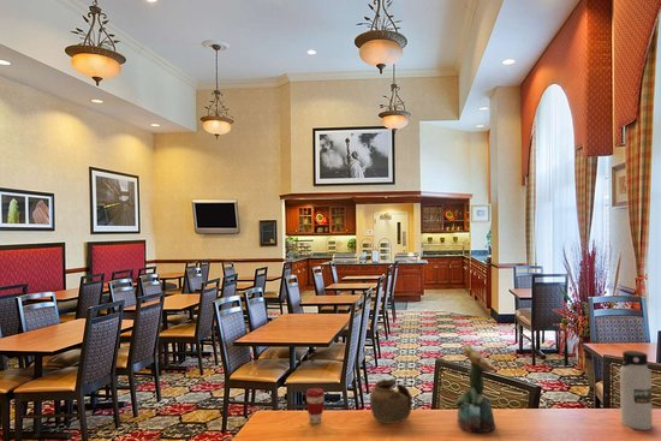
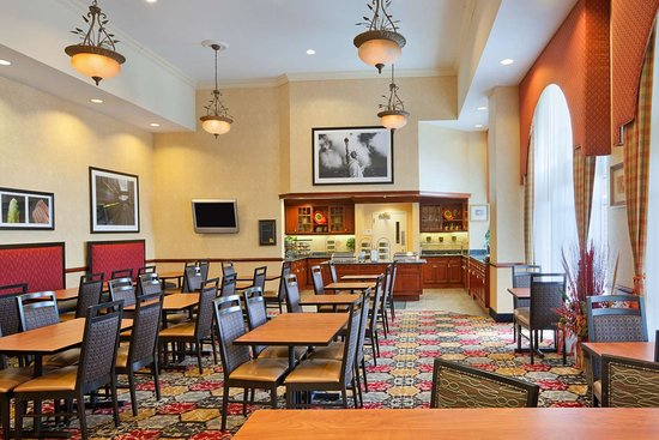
- coffee cup (315, 405)
- potted flower (475, 385)
- water bottle (635, 388)
- teapot (389, 399)
